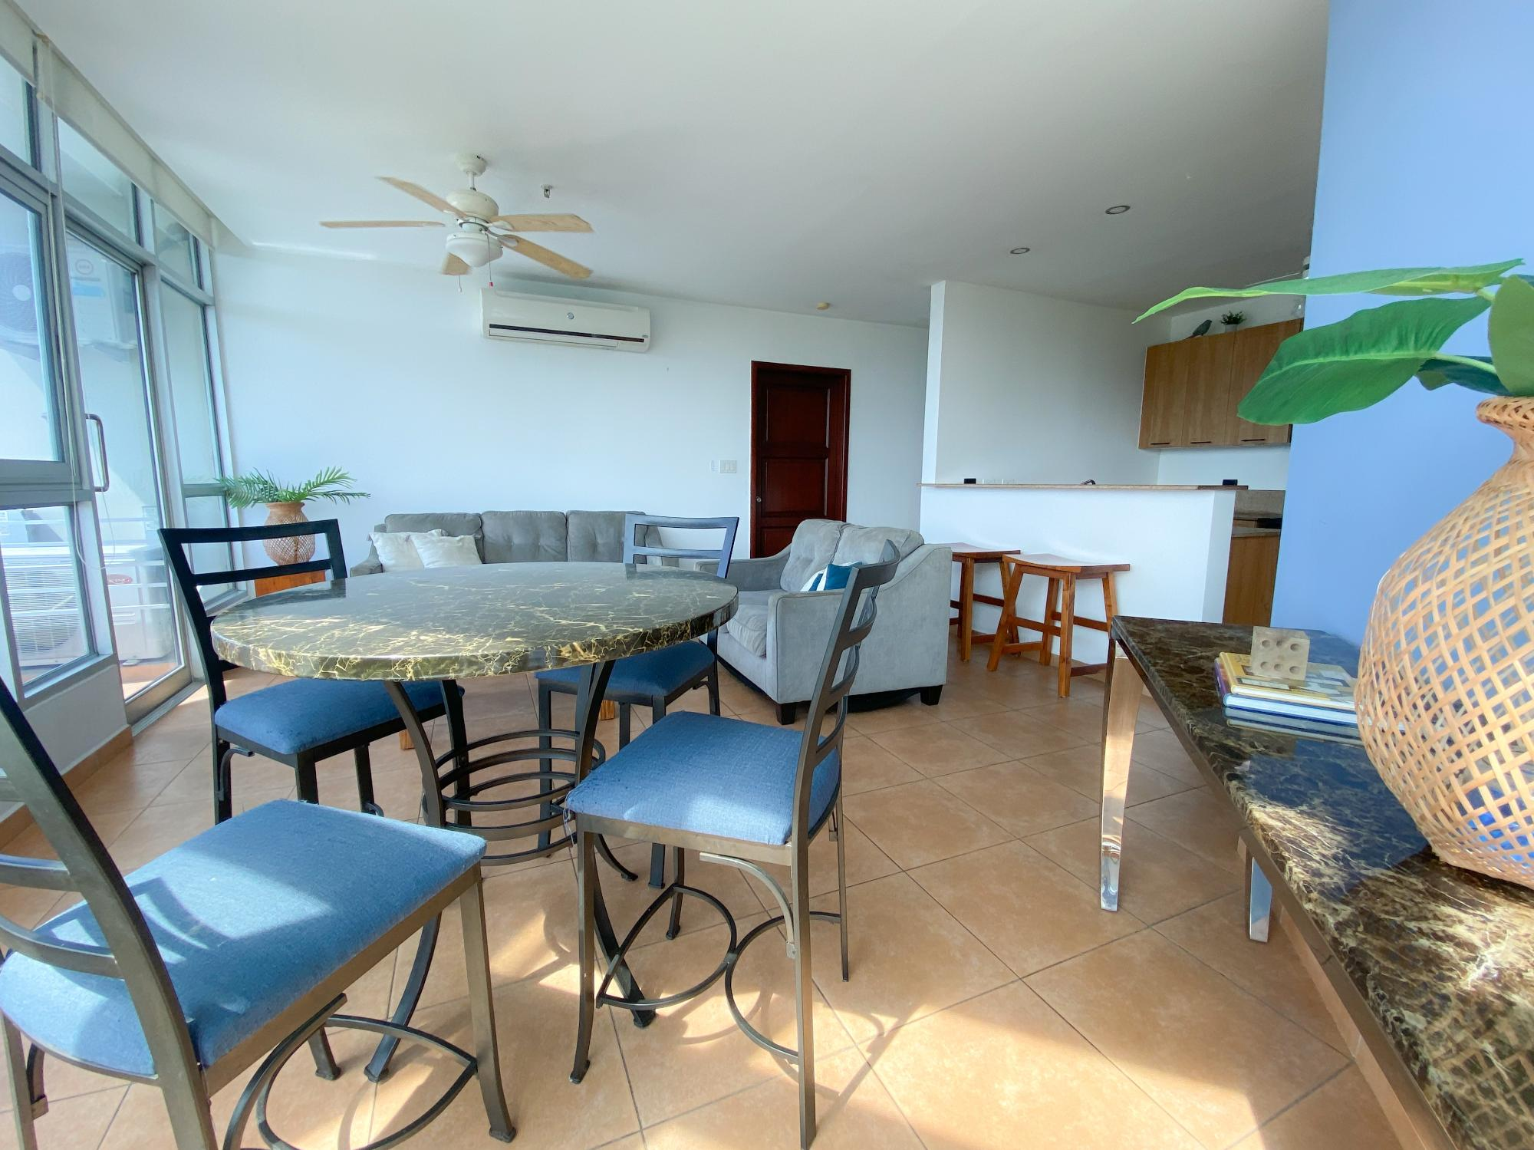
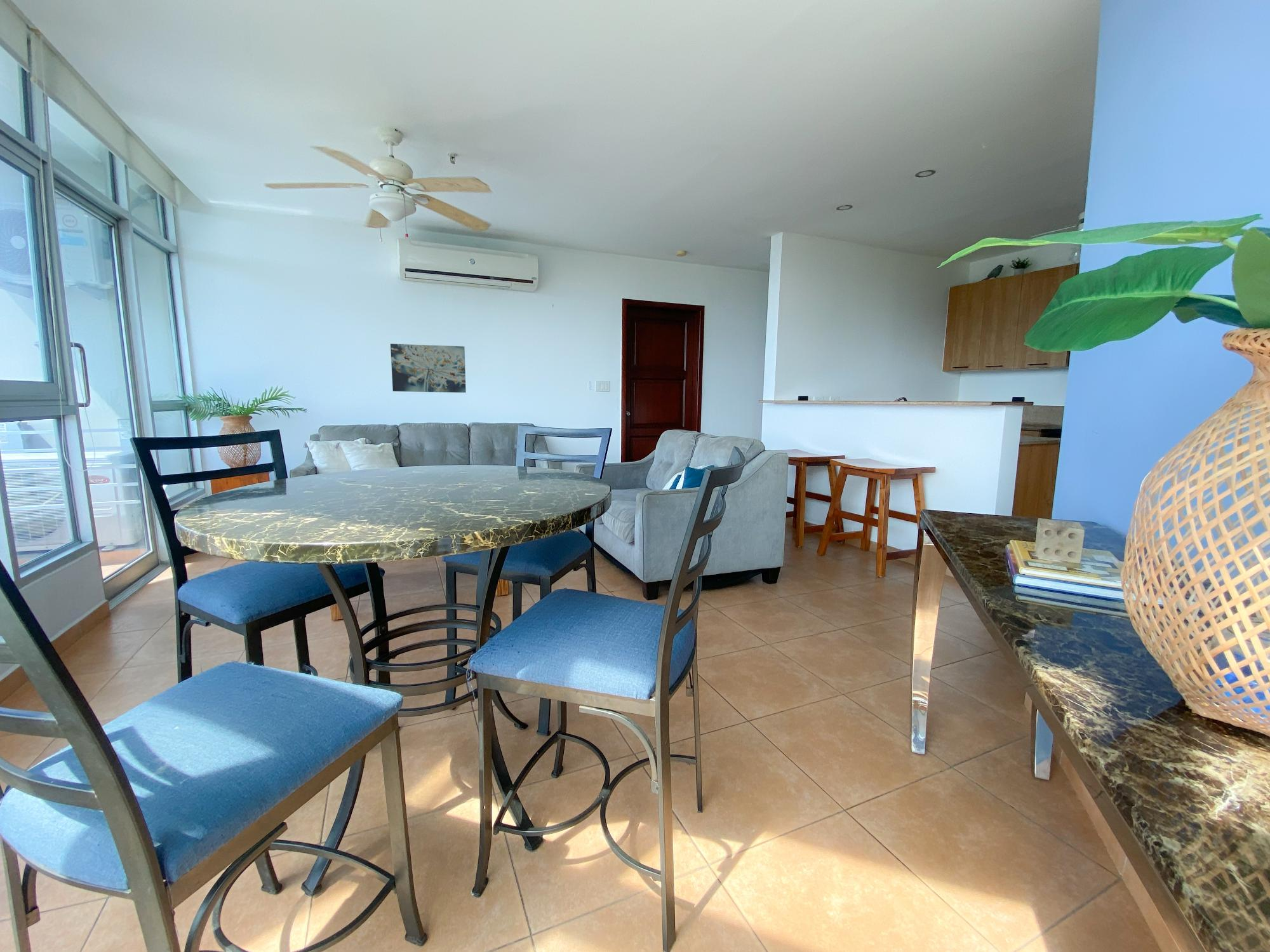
+ wall art (429, 368)
